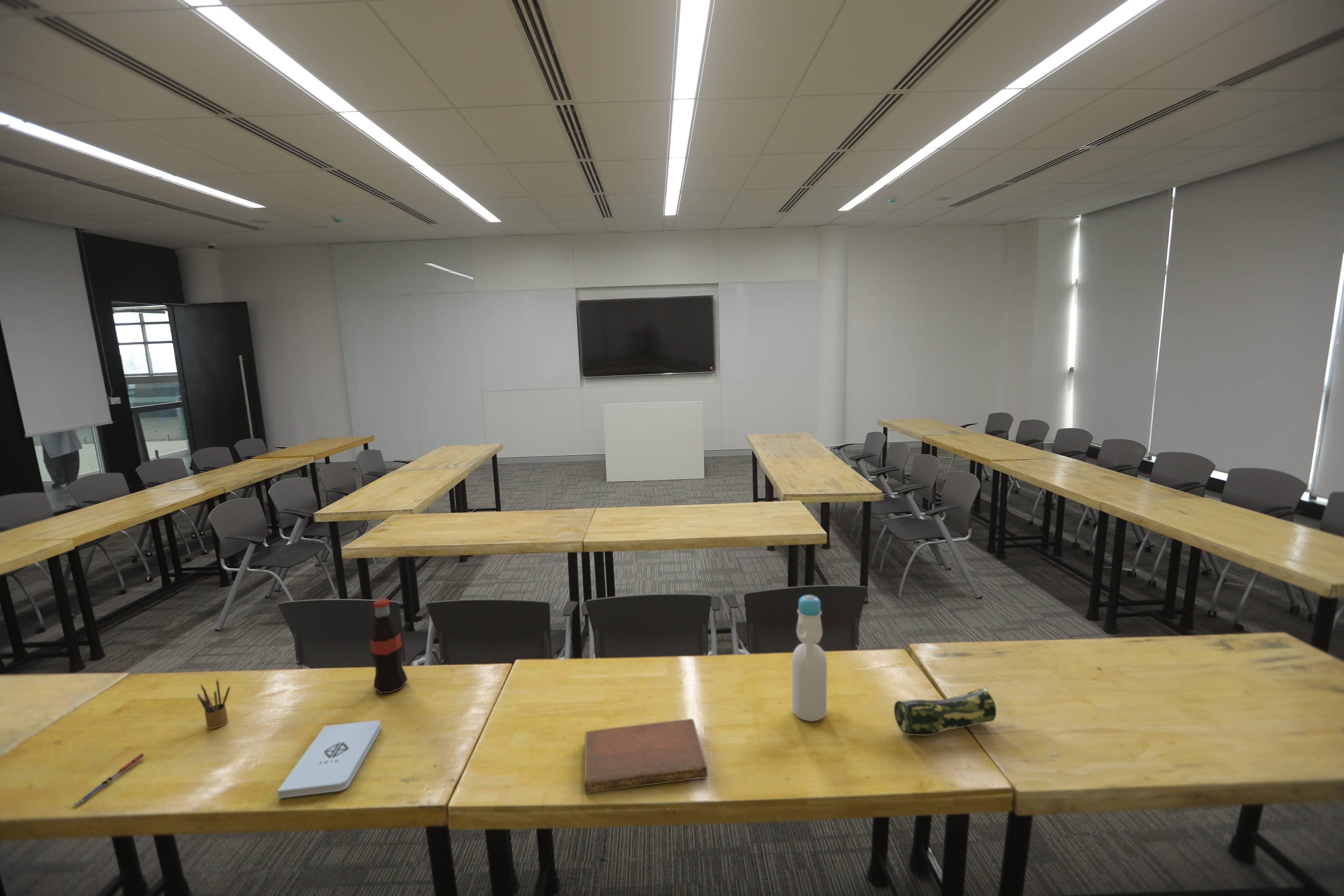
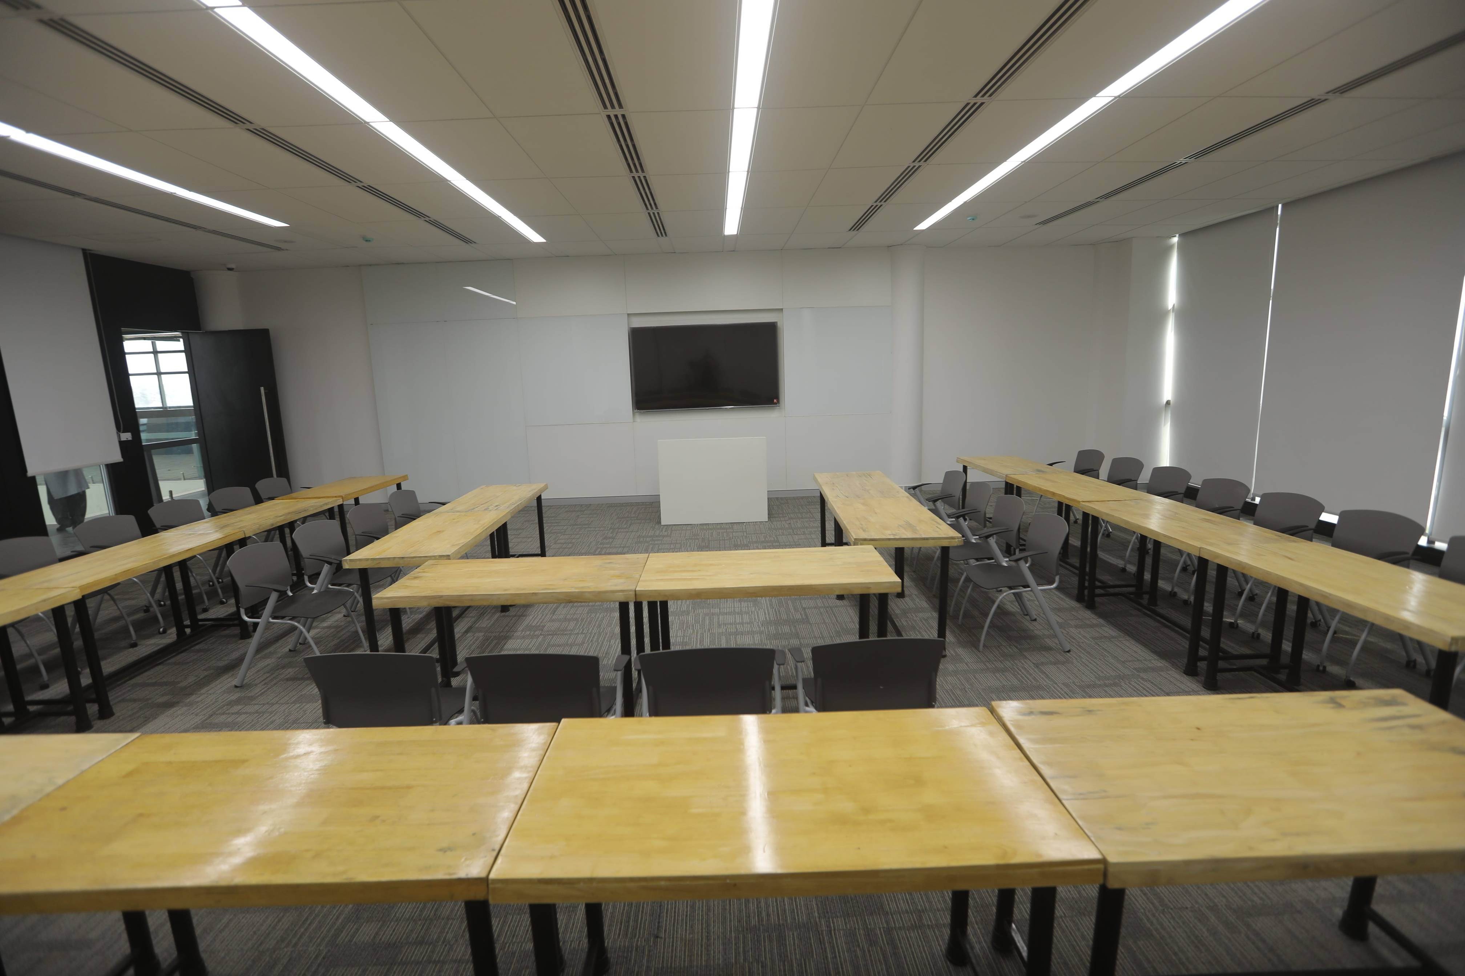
- notepad (335, 755)
- pen (111, 777)
- bottle (809, 655)
- bottle (386, 644)
- pencil case (946, 712)
- notebook (643, 754)
- pencil box (216, 704)
